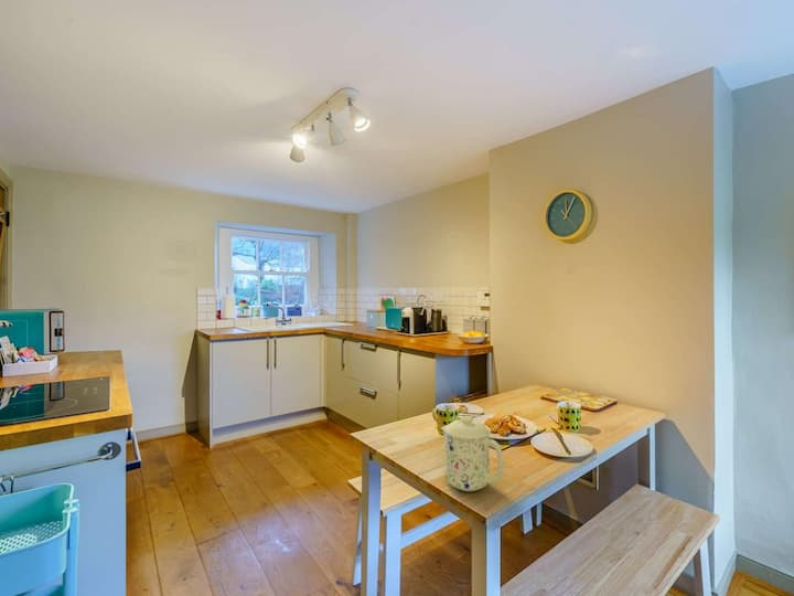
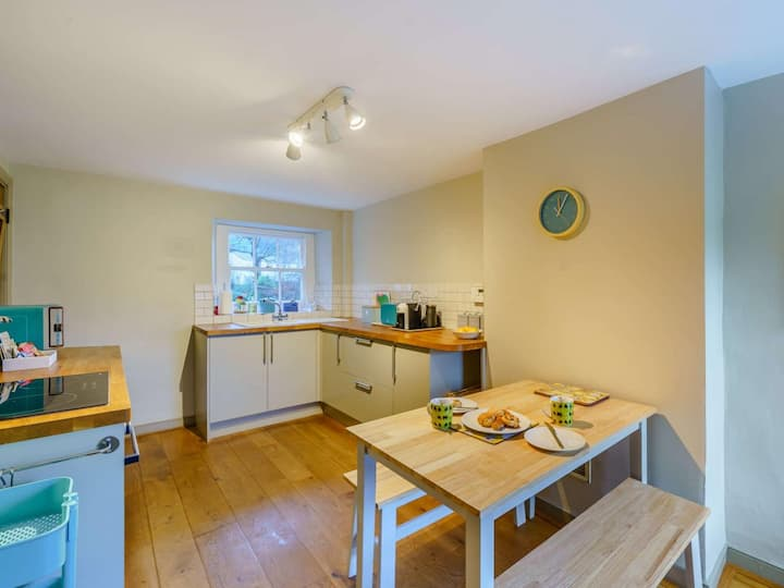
- mug (470, 451)
